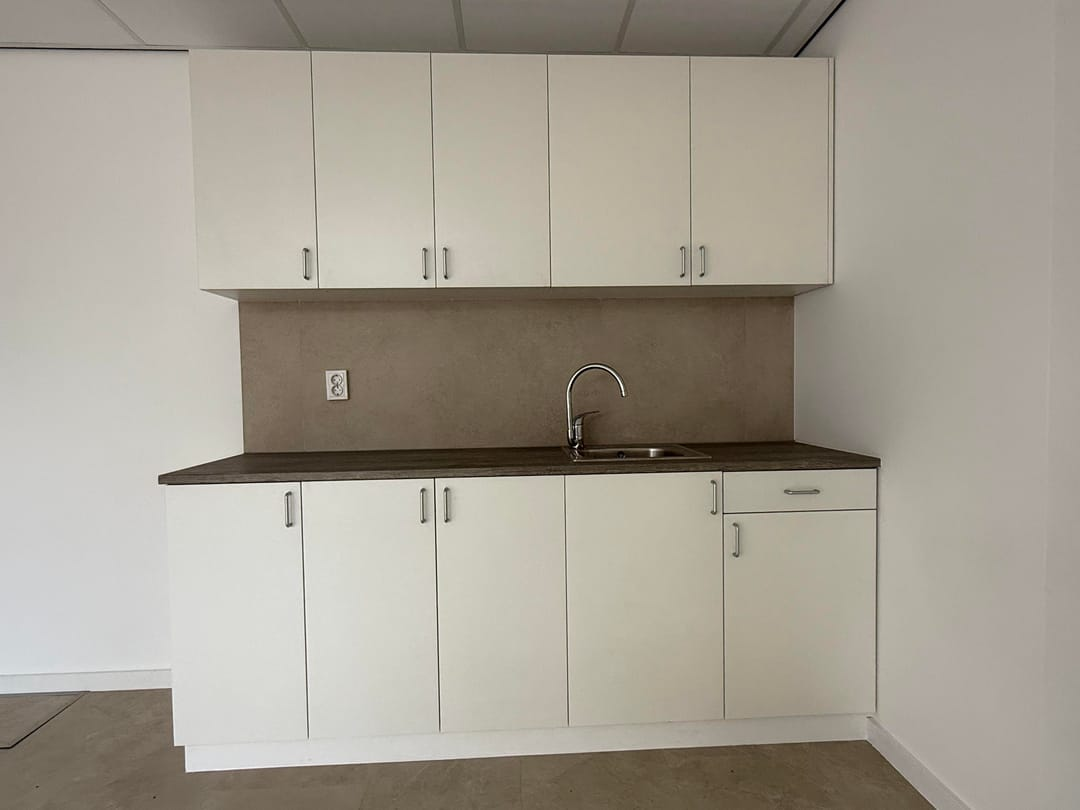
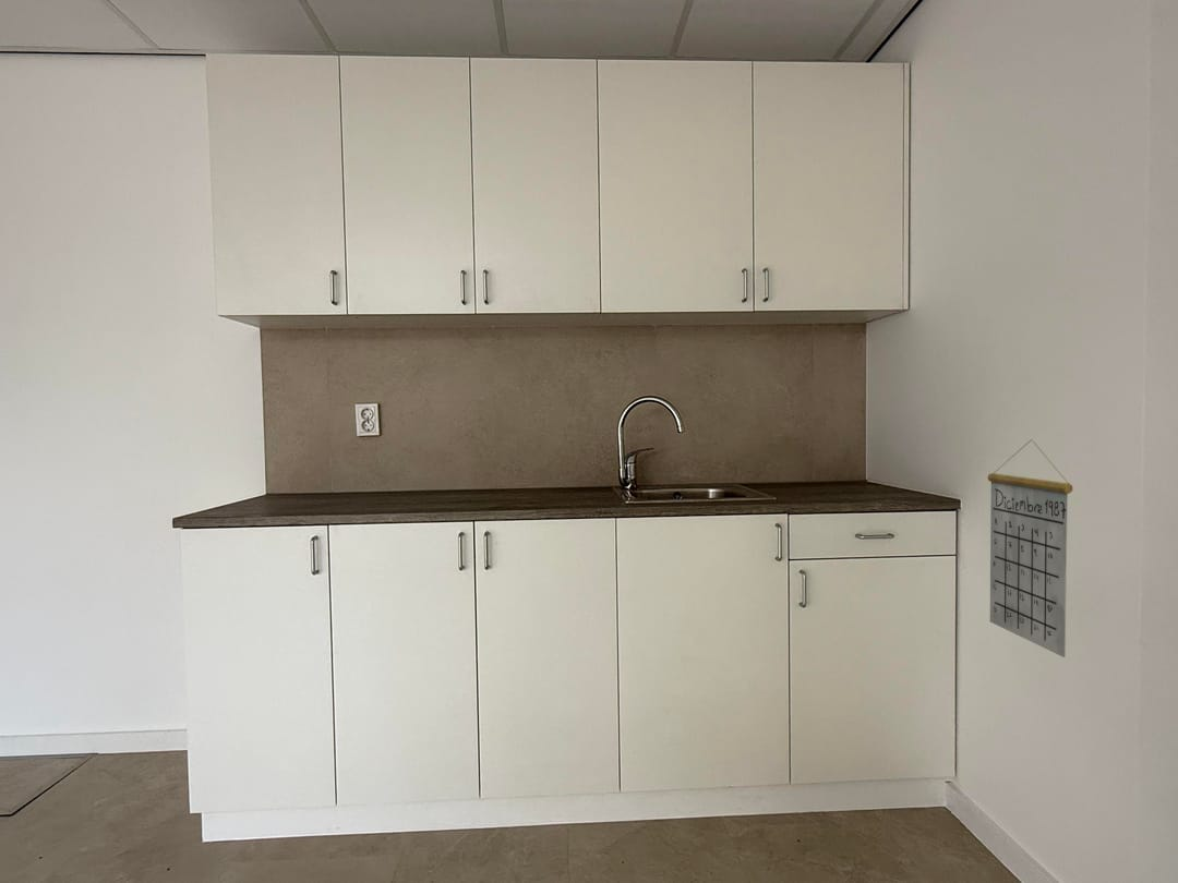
+ calendar (1026, 539)
